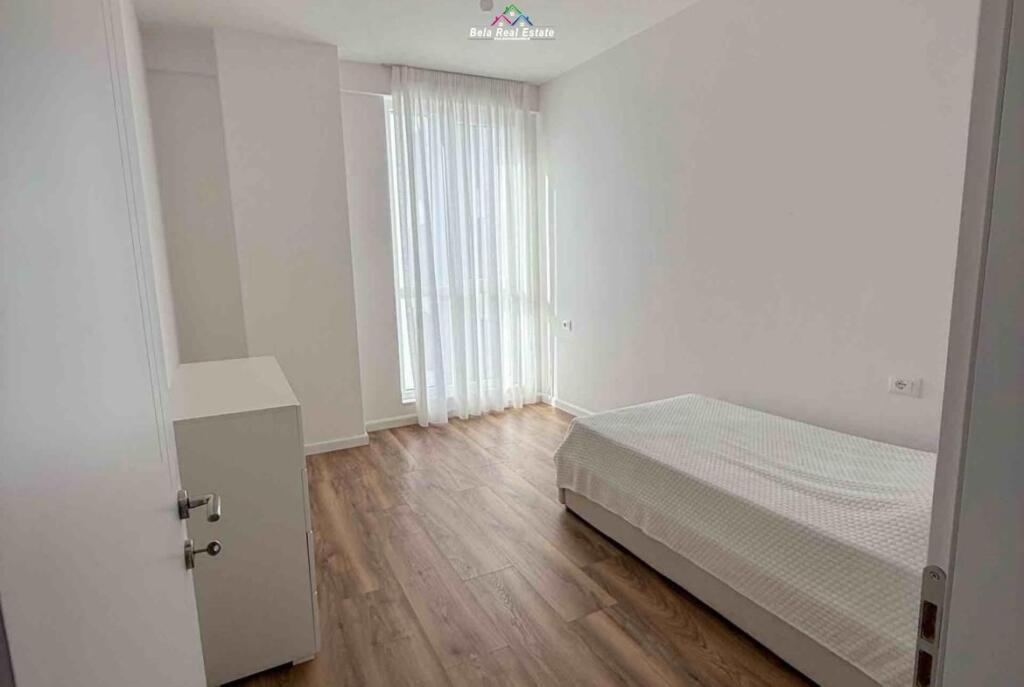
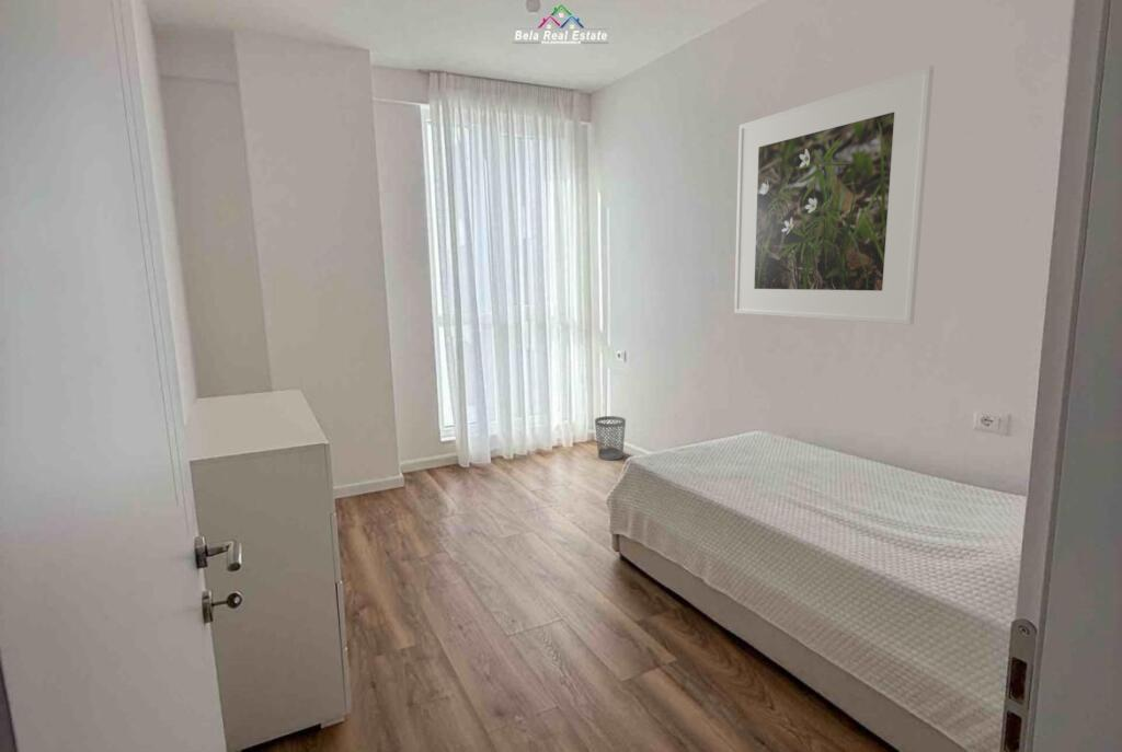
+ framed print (815, 212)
+ wastebasket (610, 438)
